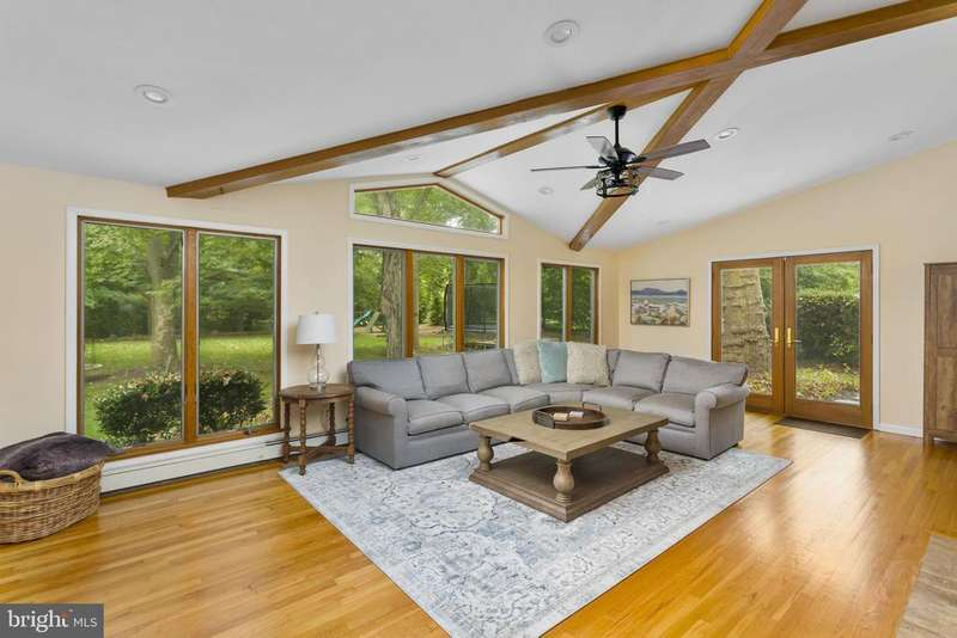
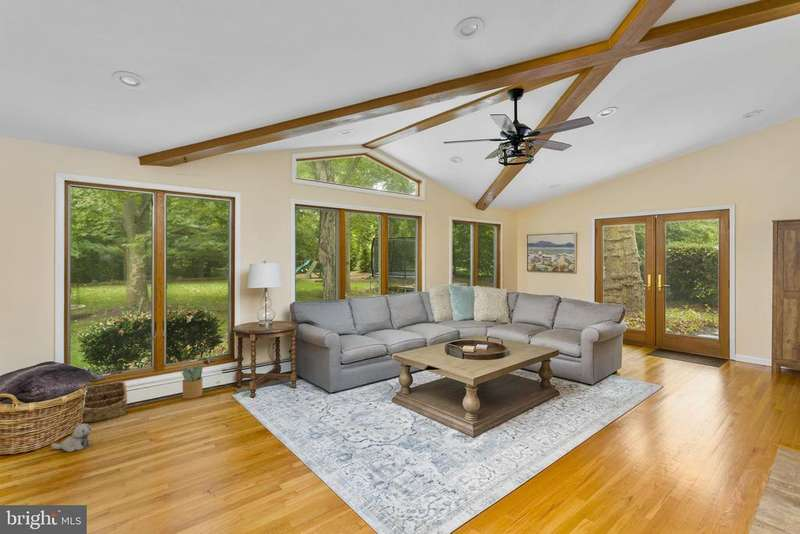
+ basket (102, 401)
+ potted plant (191, 381)
+ plush toy (71, 436)
